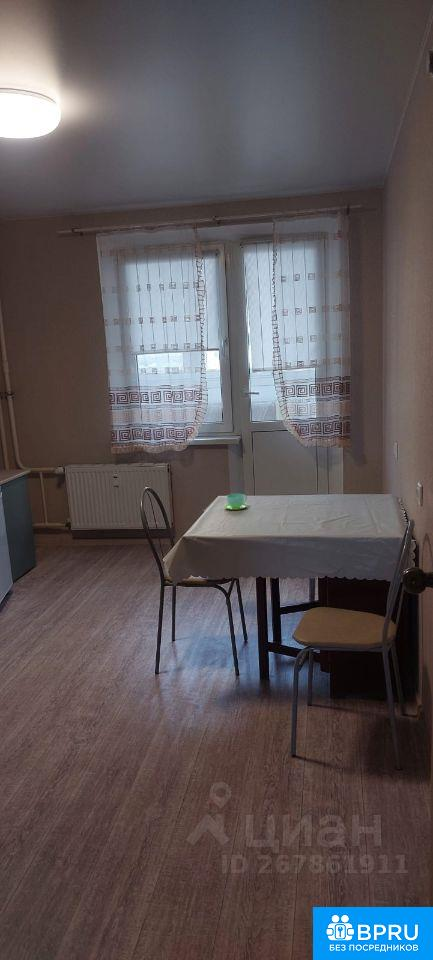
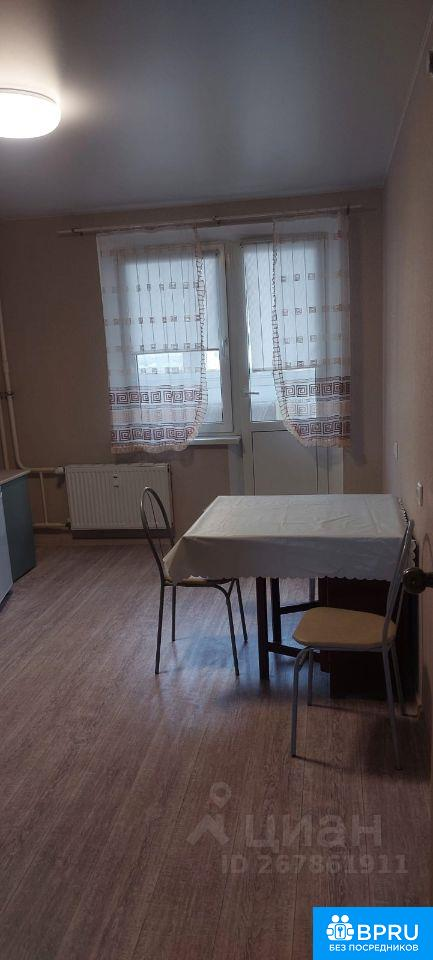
- cup (236, 501)
